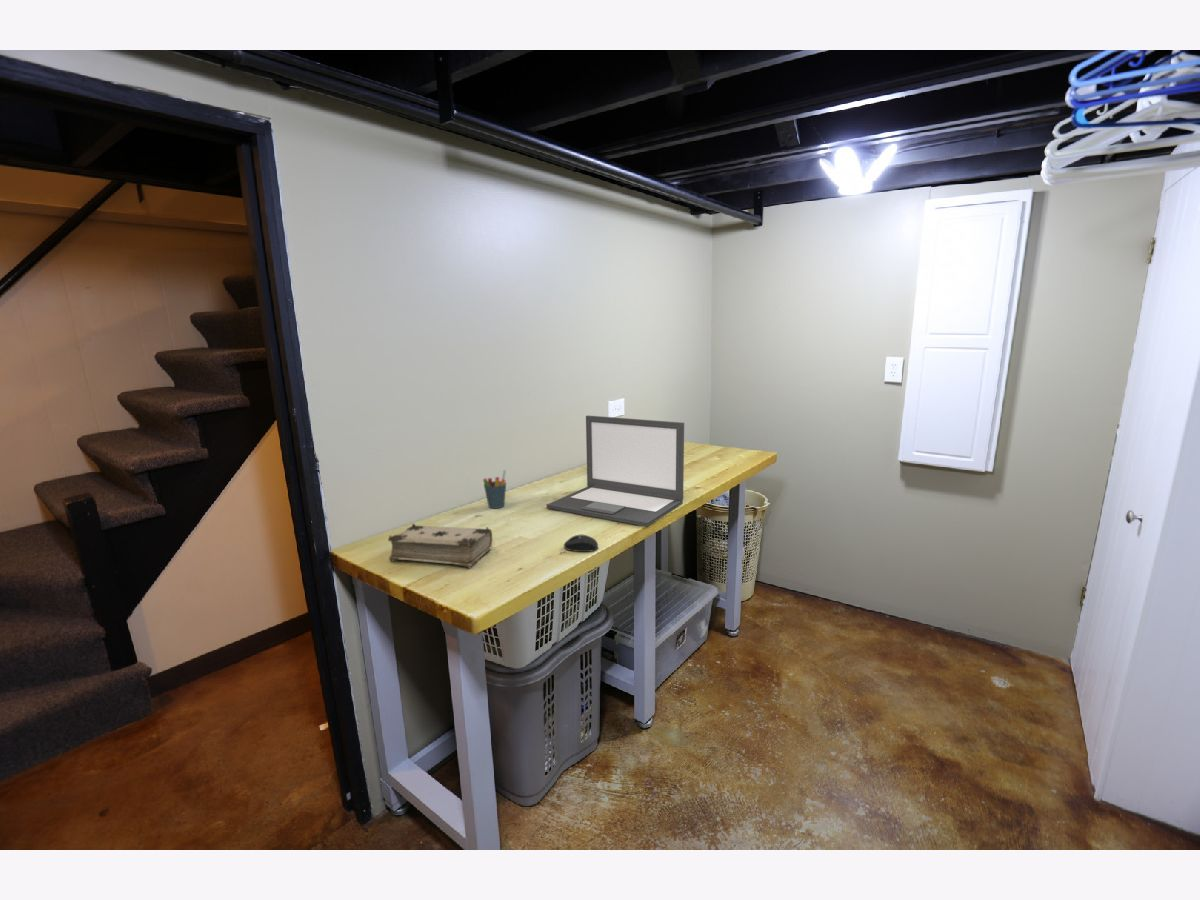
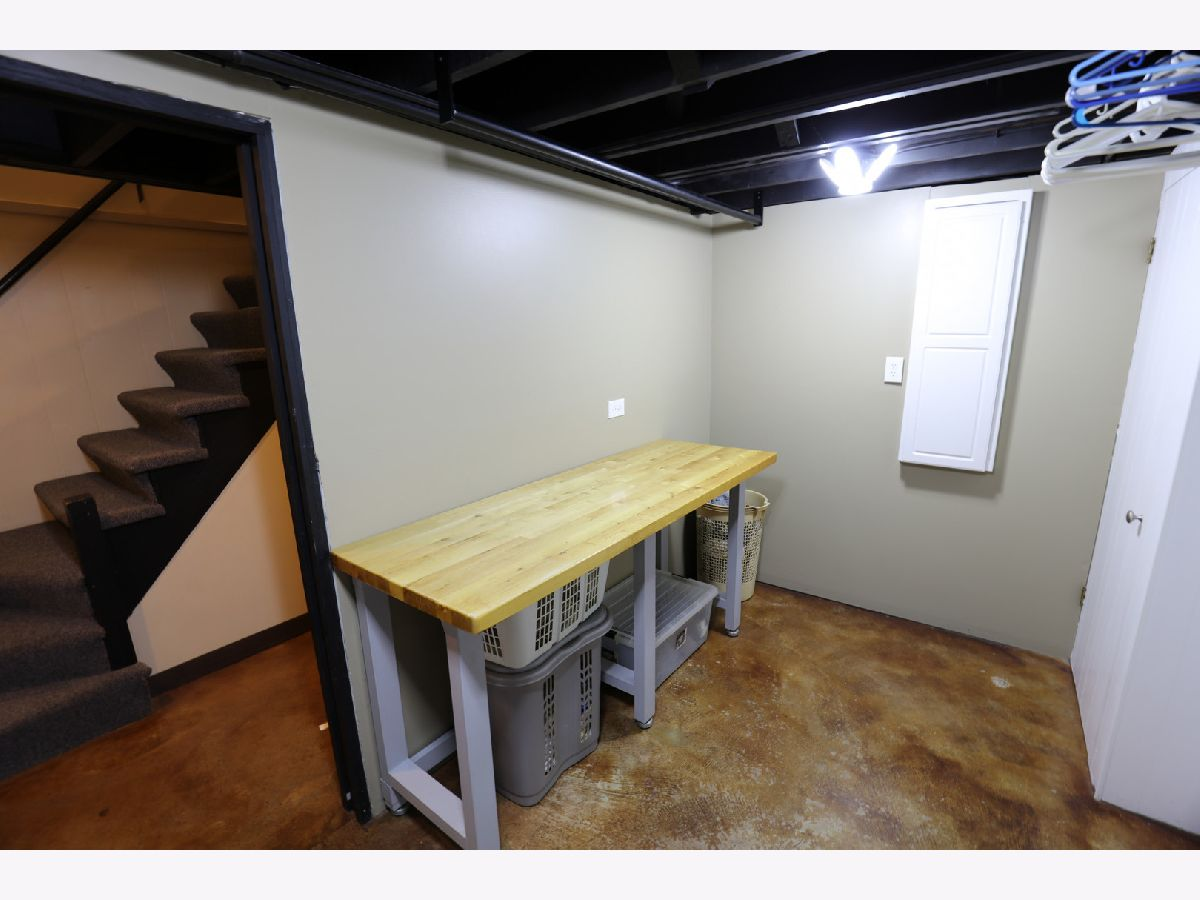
- mouse (581, 542)
- pen holder (495, 489)
- laptop (615, 465)
- book (441, 542)
